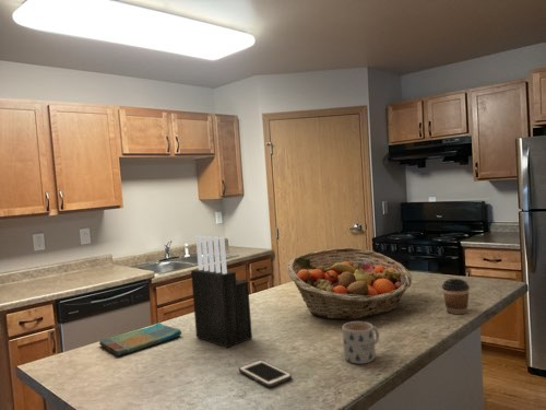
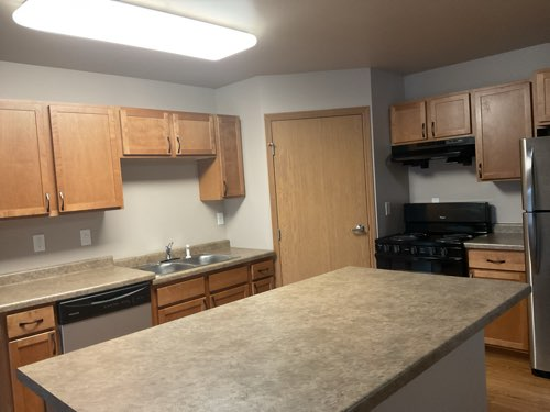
- cell phone (264, 373)
- mug (363, 340)
- fruit basket (348, 280)
- knife block (222, 285)
- coffee cup (455, 294)
- dish towel (141, 337)
